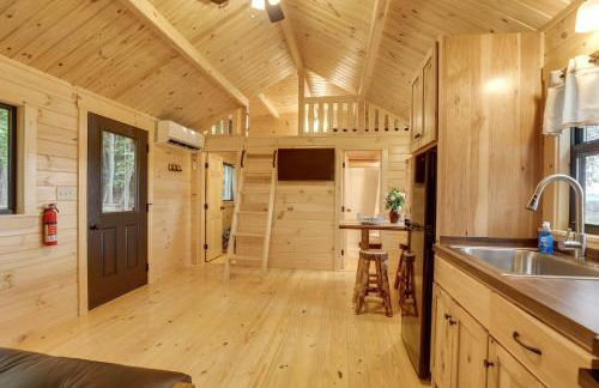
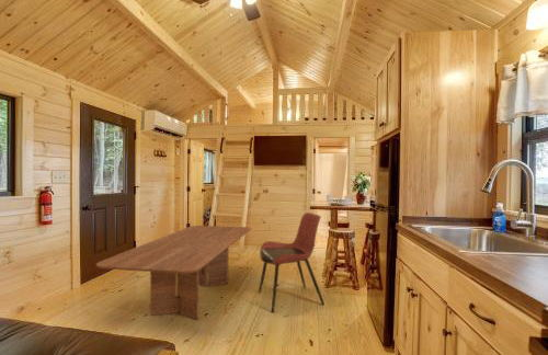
+ dining table (193, 268)
+ dining chair (289, 256)
